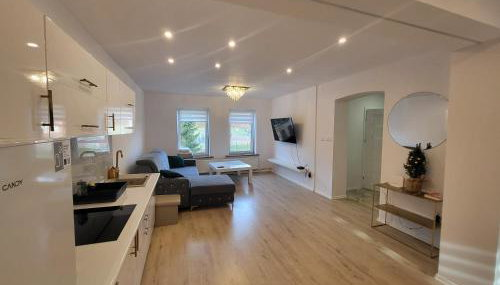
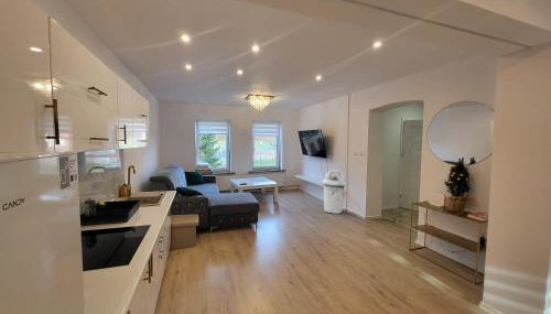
+ trash can (334, 190)
